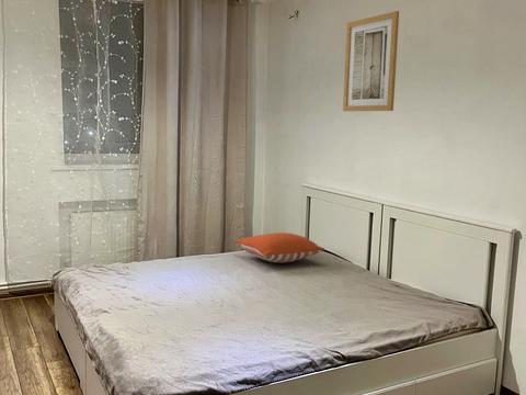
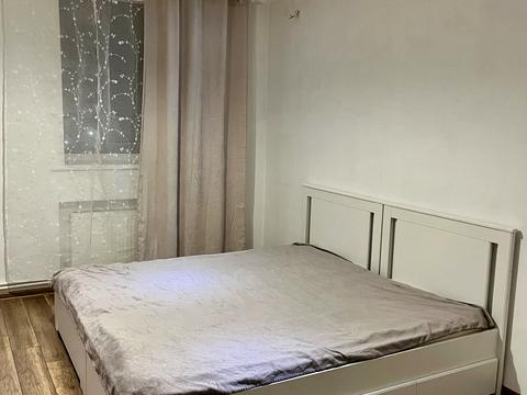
- wall art (368, 65)
- pillow (277, 246)
